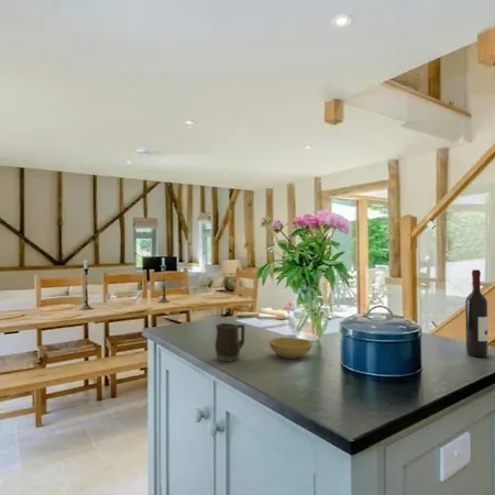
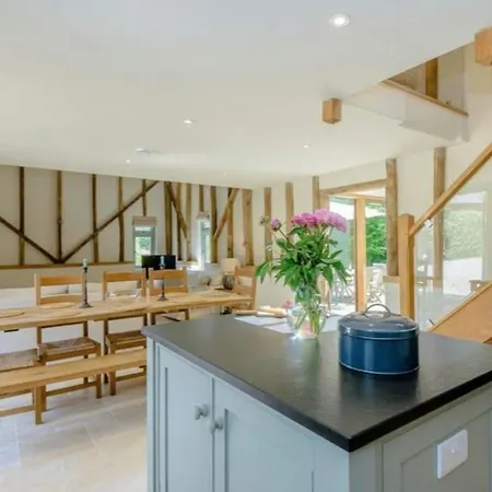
- bowl (290, 348)
- mug (230, 340)
- wine bottle (476, 312)
